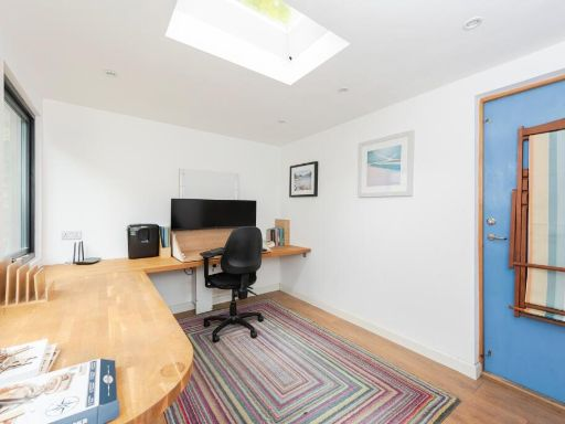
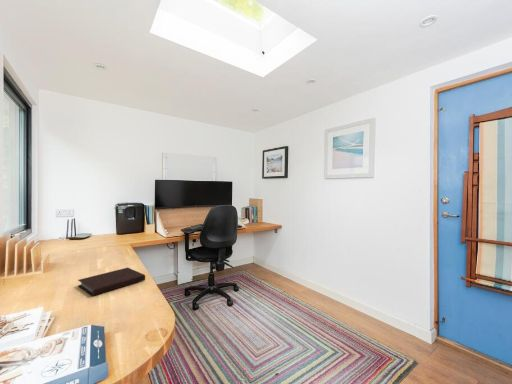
+ notebook (112, 280)
